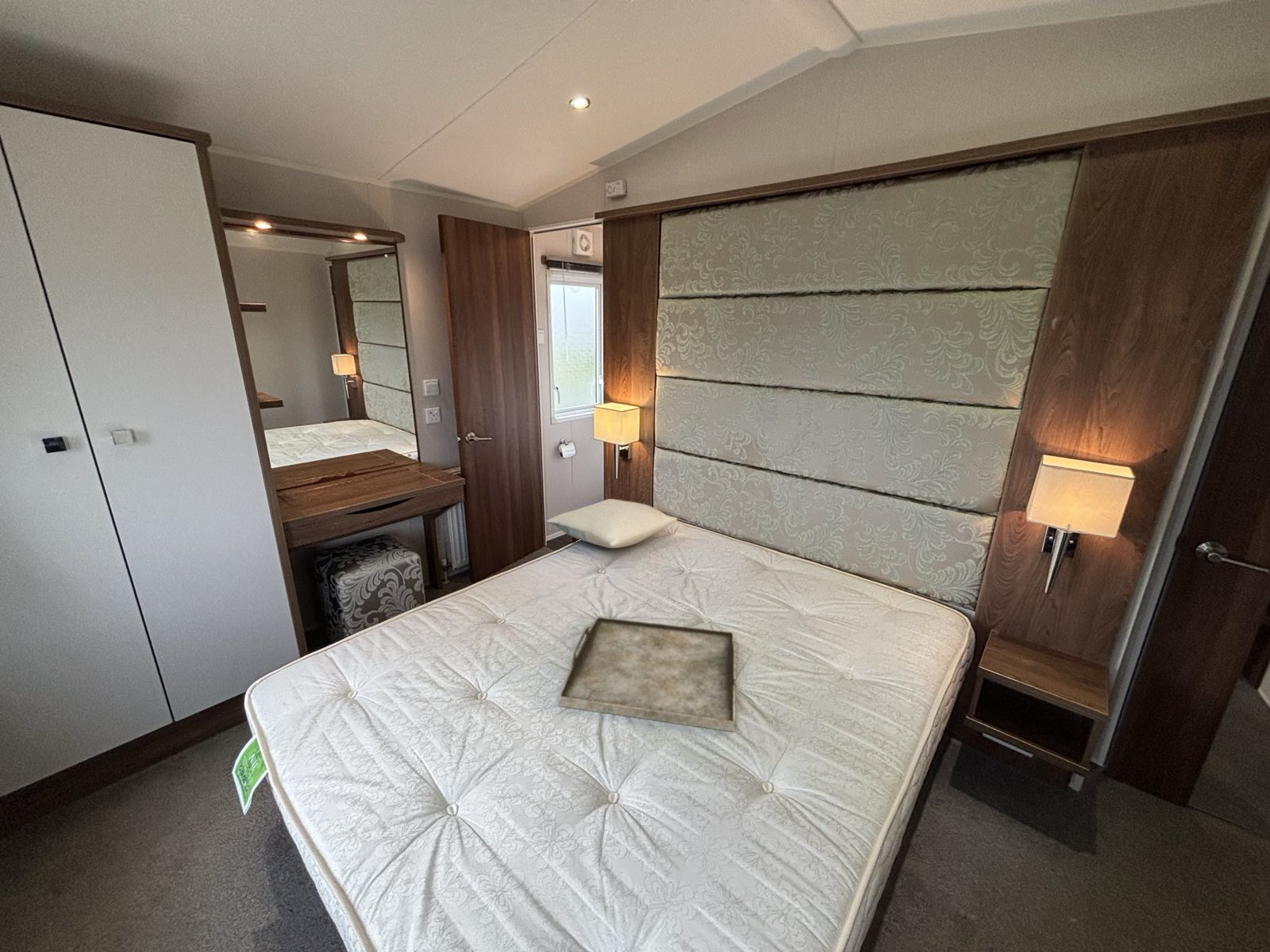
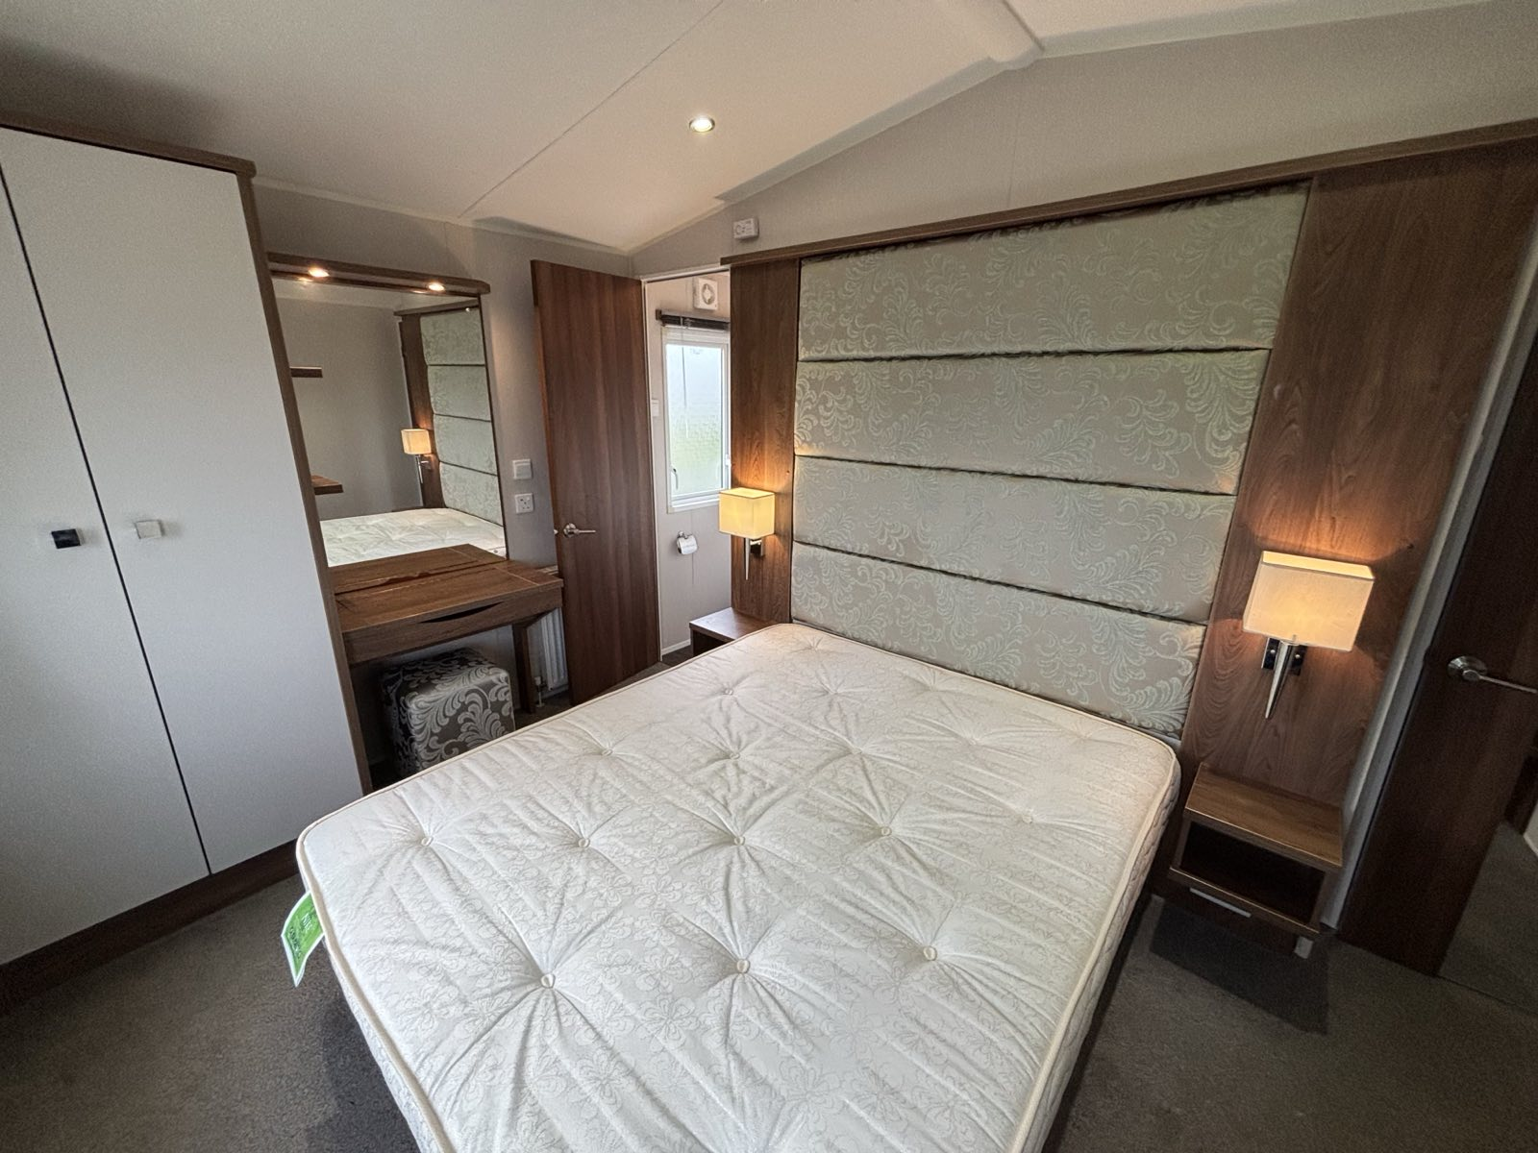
- pillow (611, 521)
- serving tray (655, 658)
